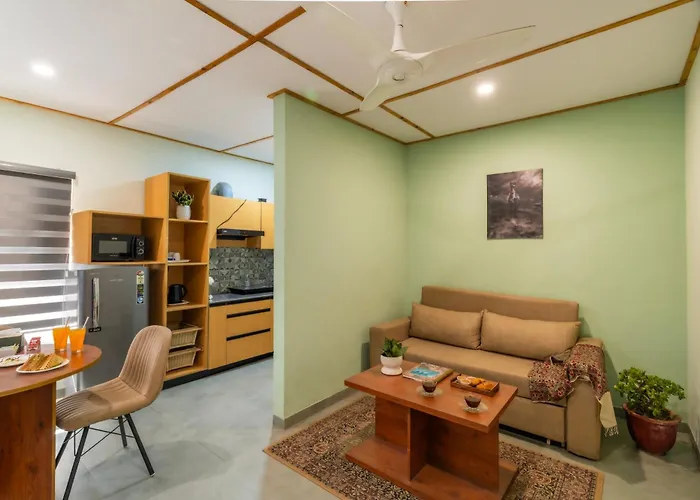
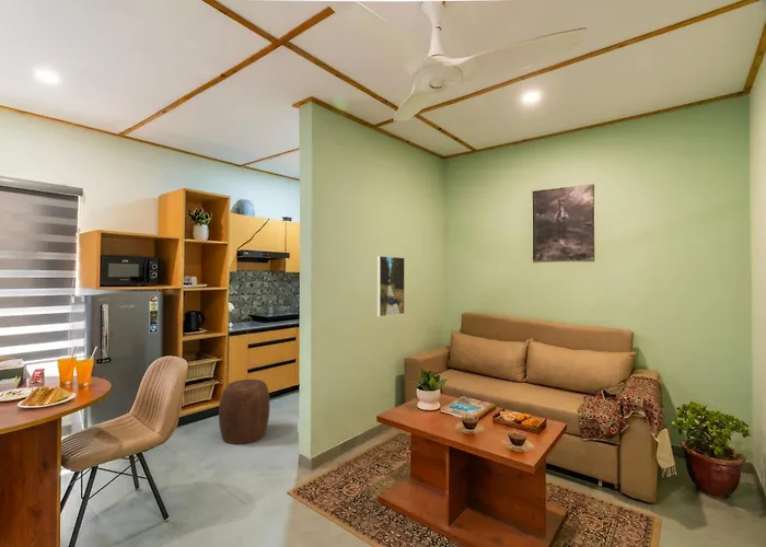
+ stool (244, 409)
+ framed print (391, 286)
